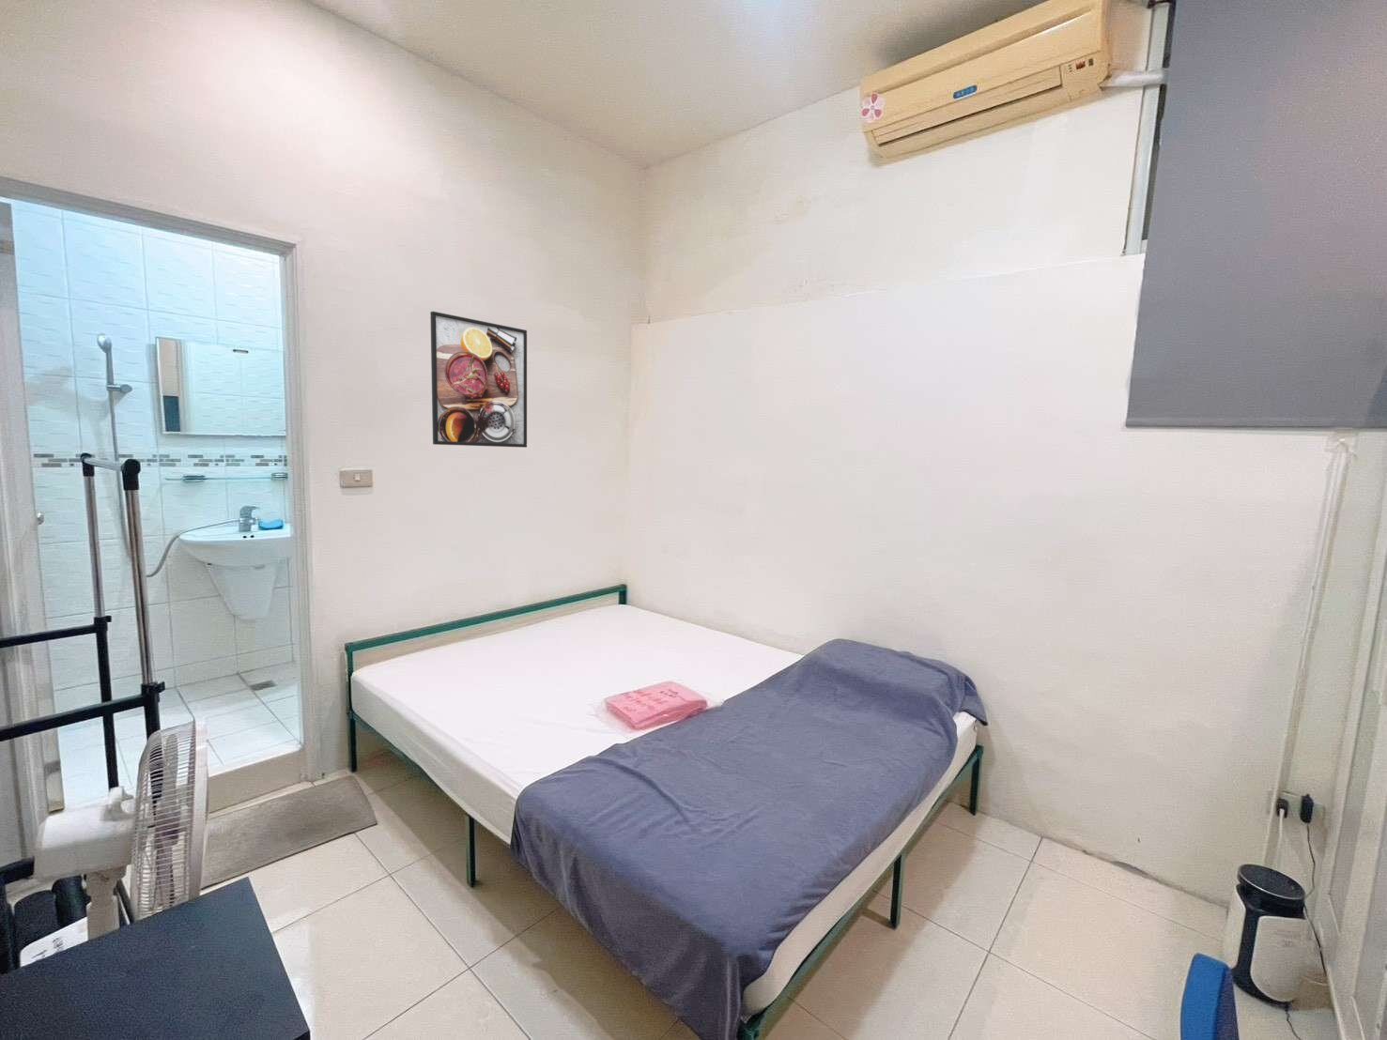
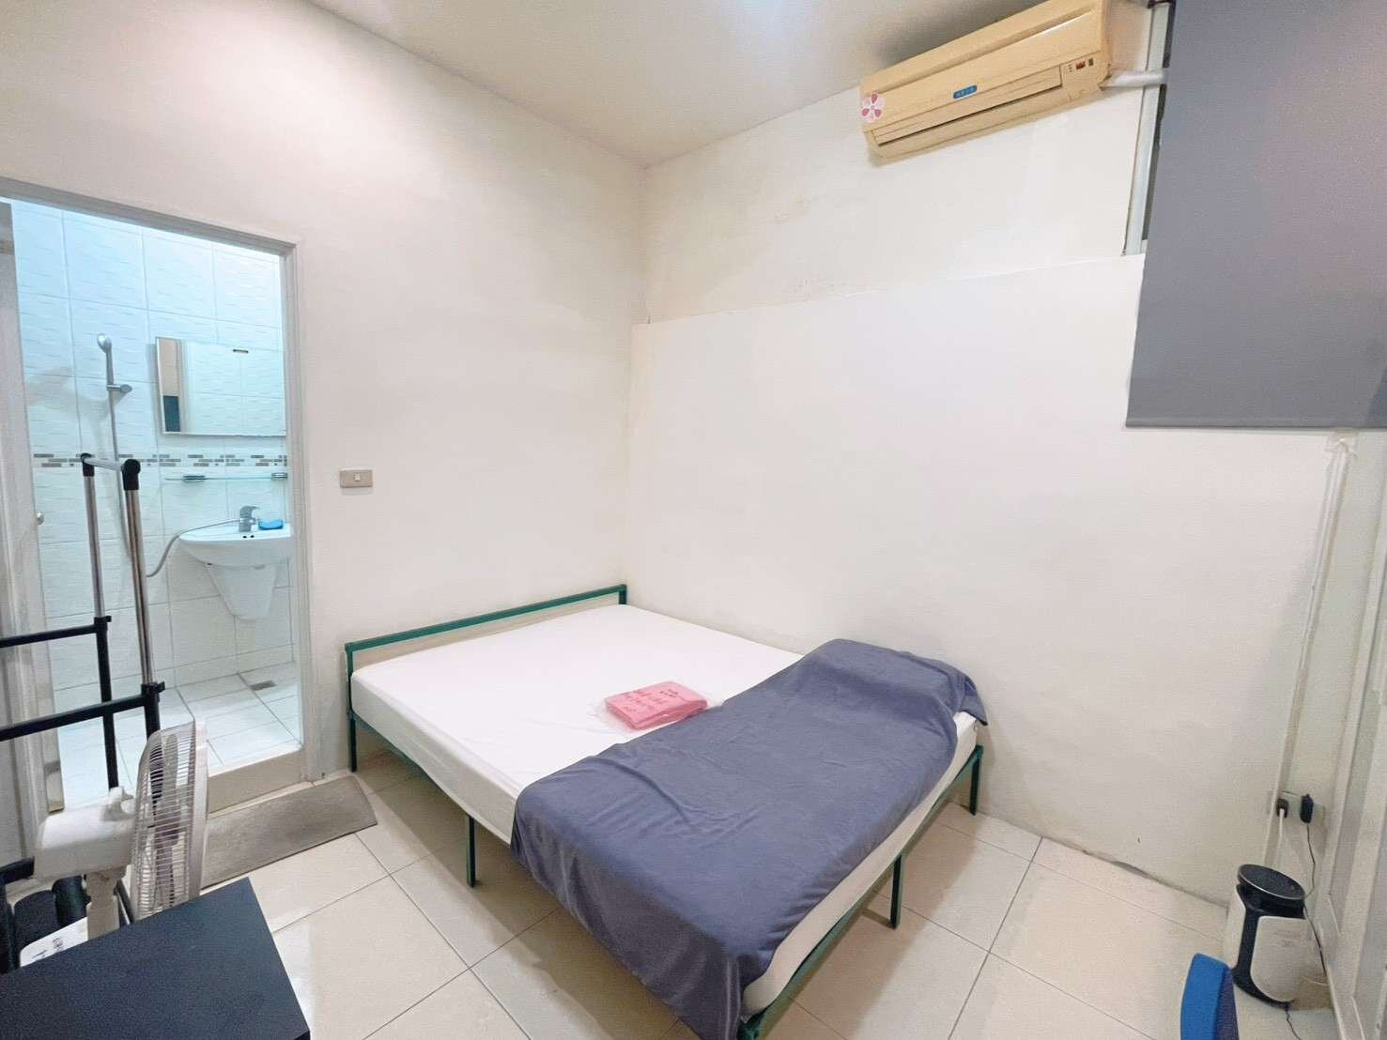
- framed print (482, 383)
